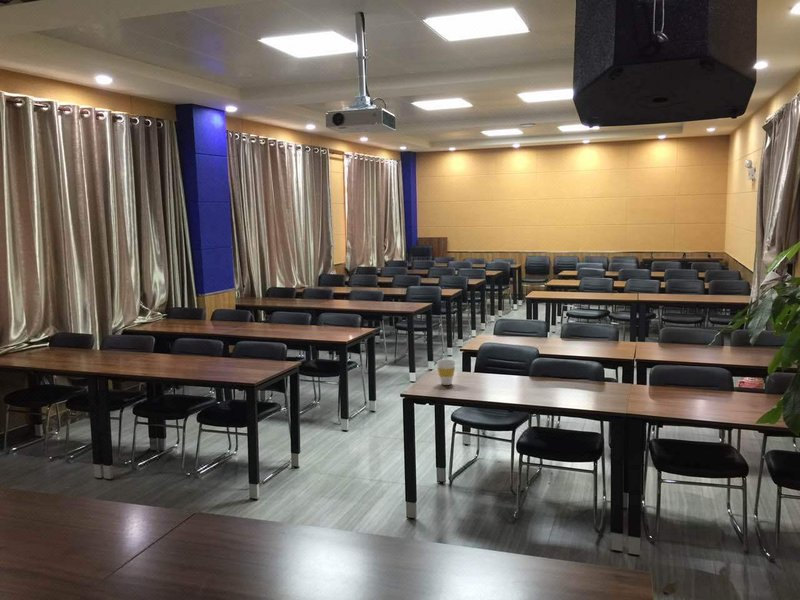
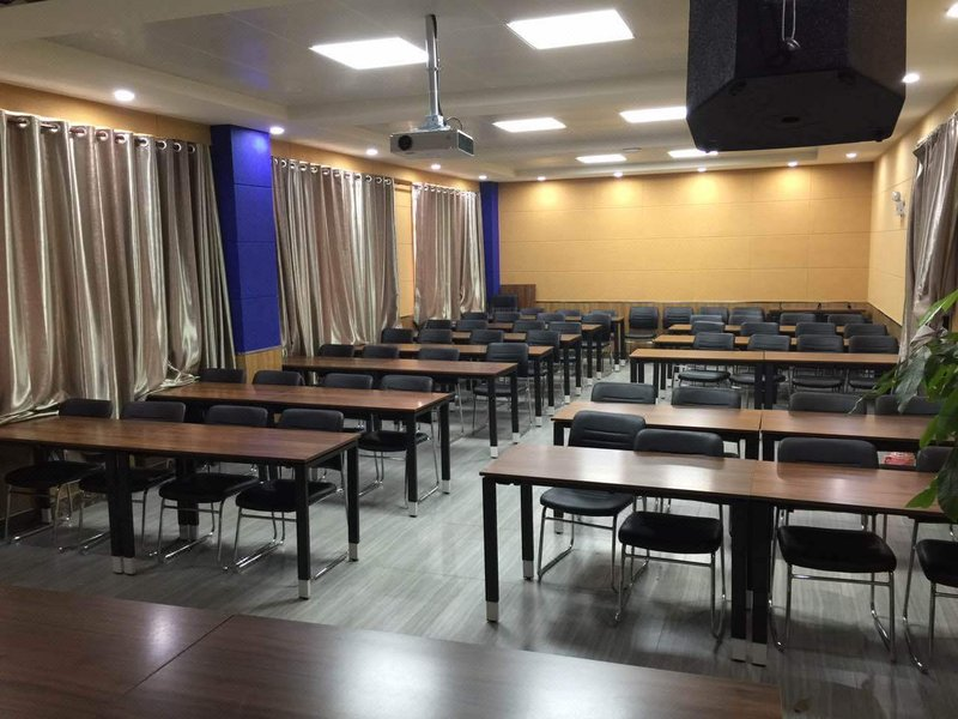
- cup (446, 372)
